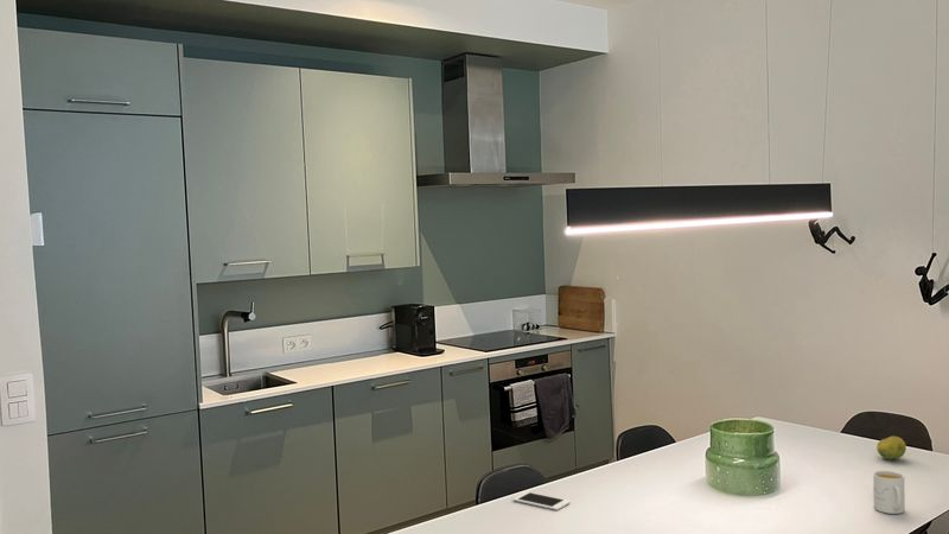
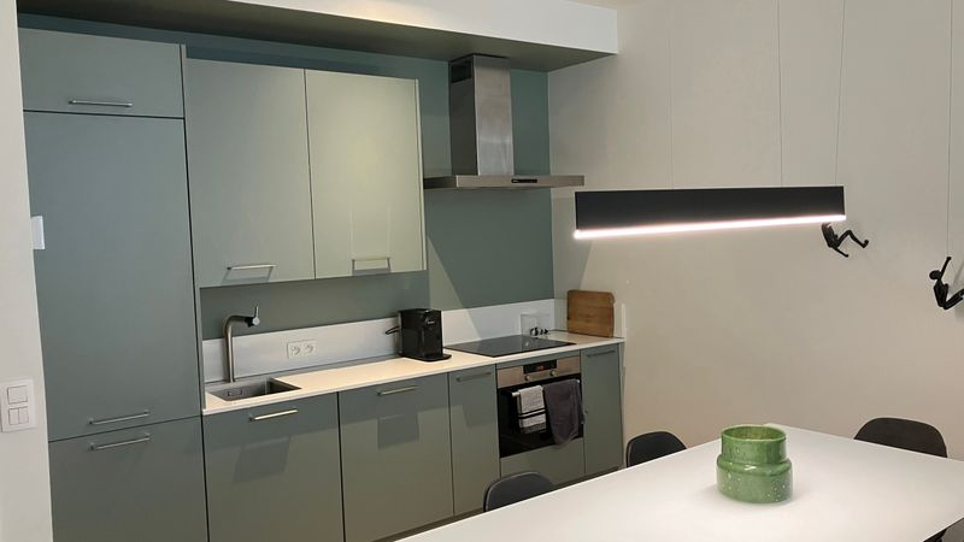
- fruit (891, 447)
- cell phone (541, 500)
- mug (891, 494)
